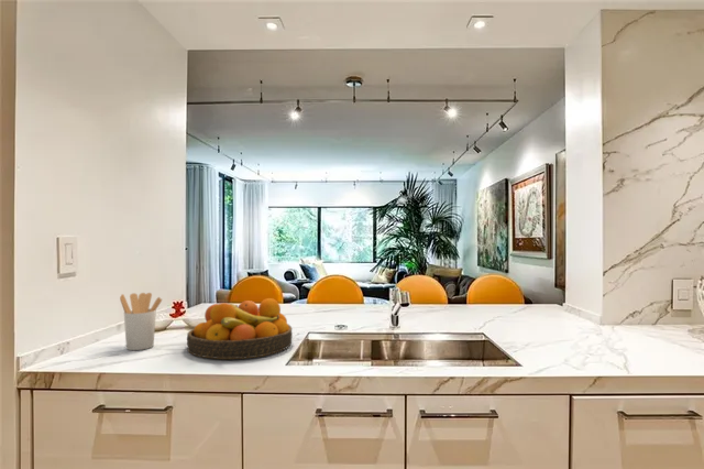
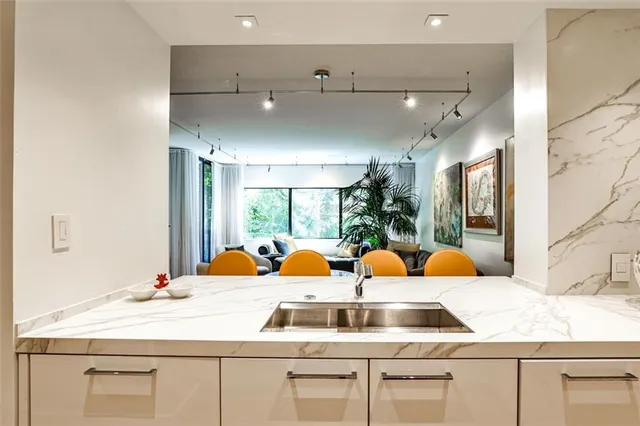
- fruit bowl (241, 323)
- utensil holder (140, 318)
